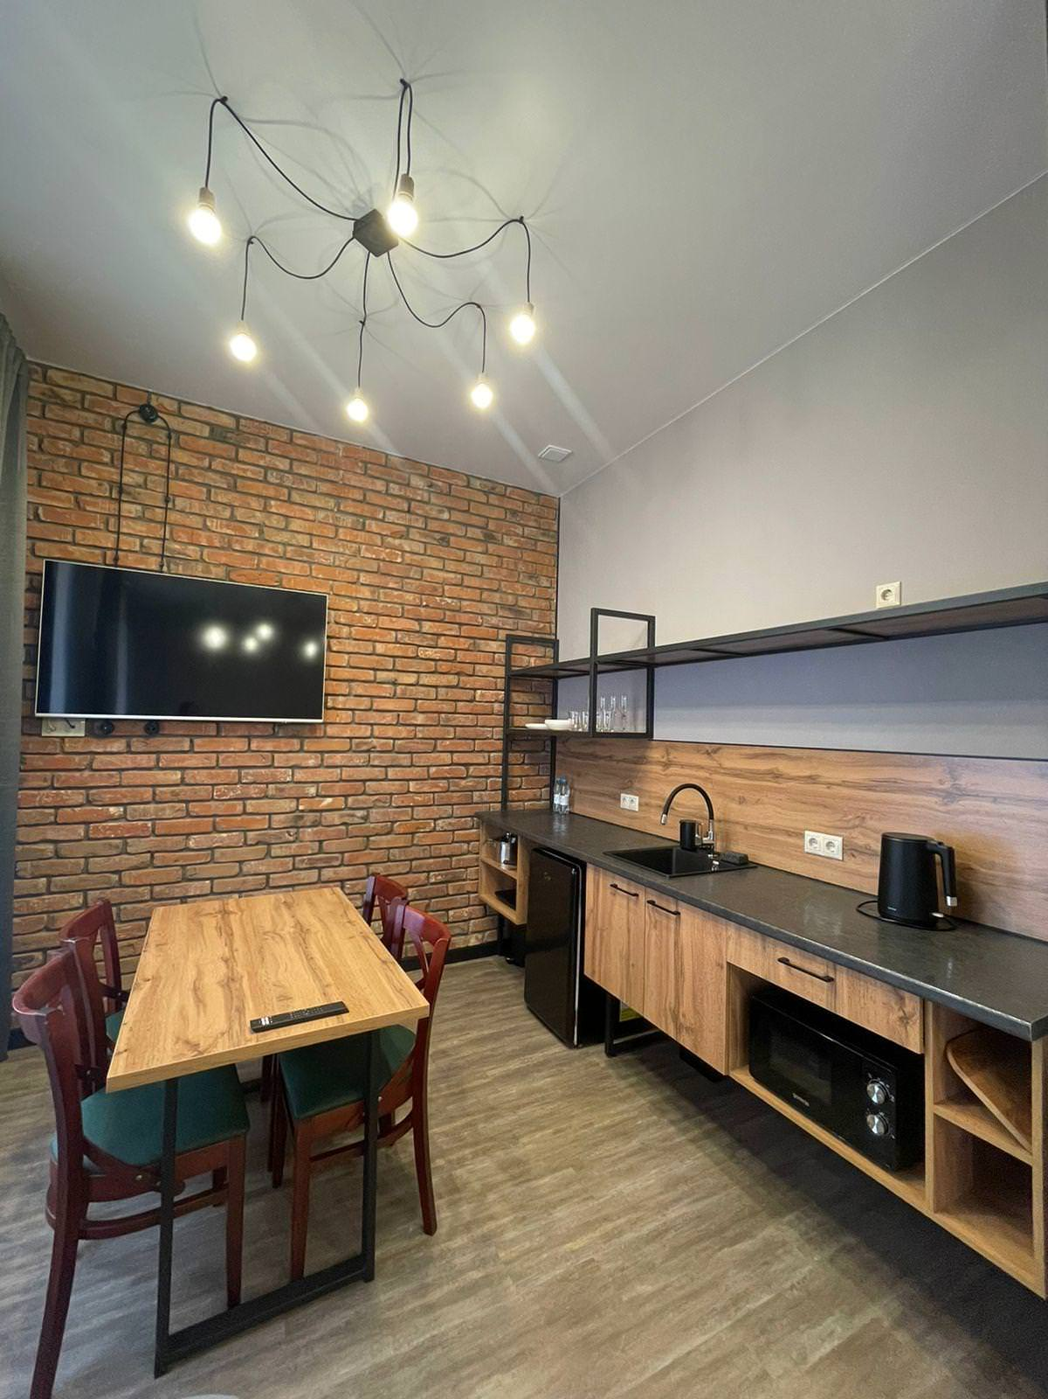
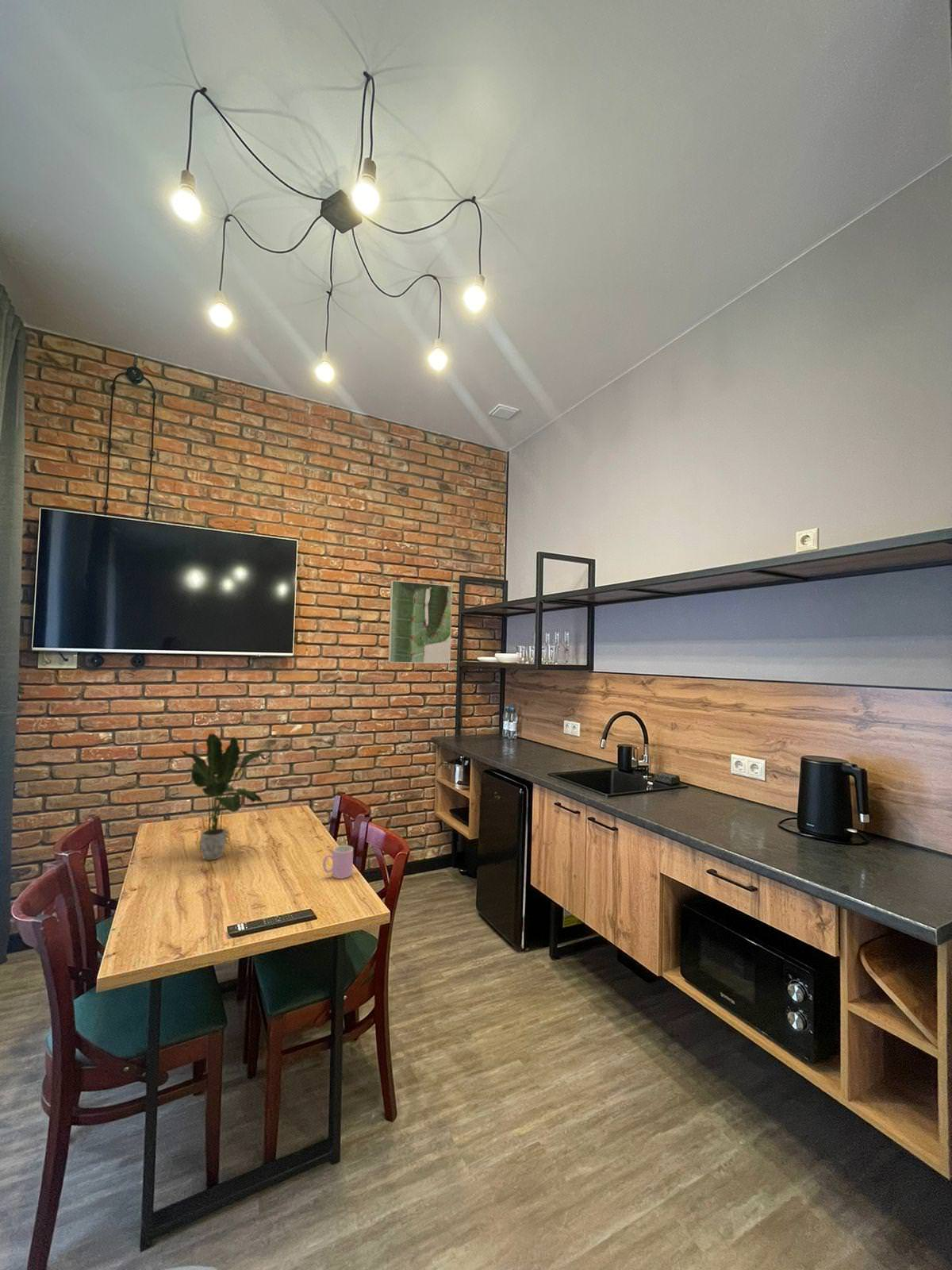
+ cup (338, 862)
+ potted plant (222, 794)
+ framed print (420, 622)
